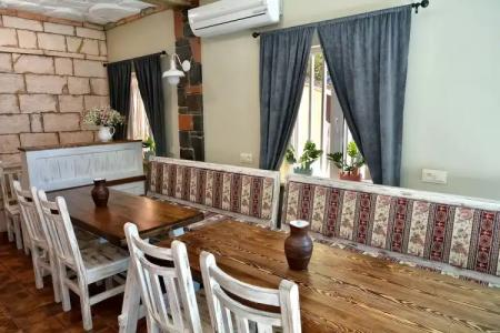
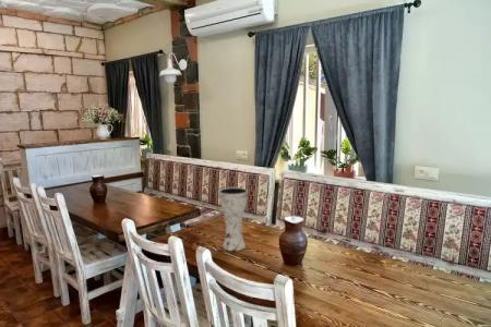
+ vase (233, 218)
